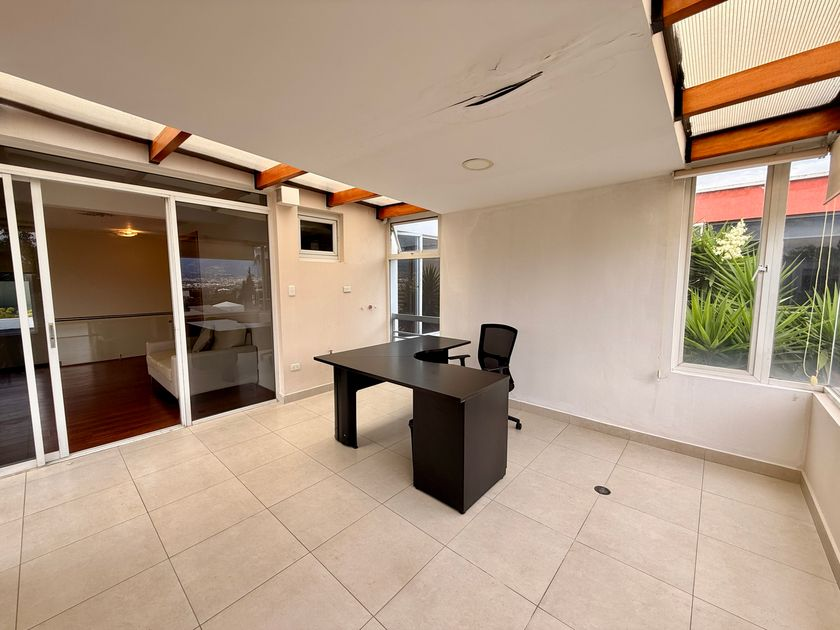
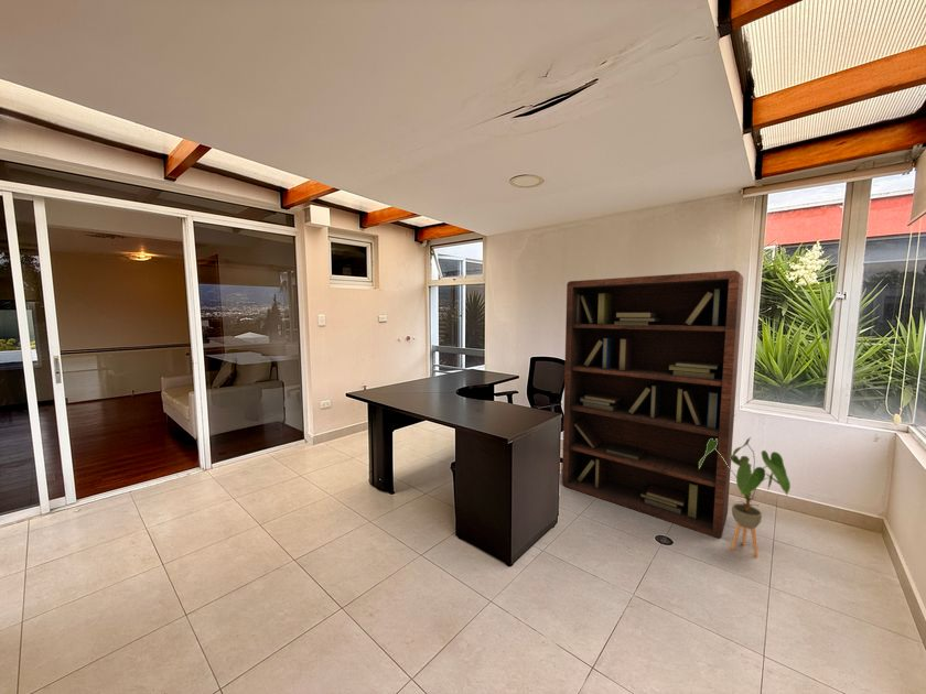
+ house plant (749, 499)
+ bookcase (642, 392)
